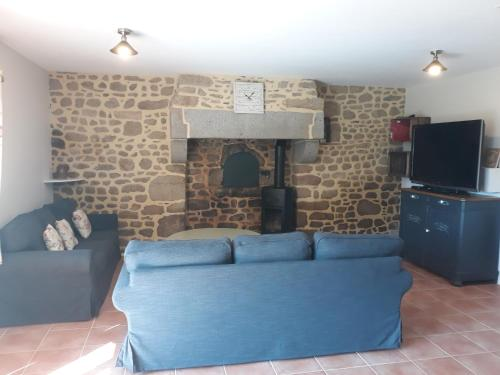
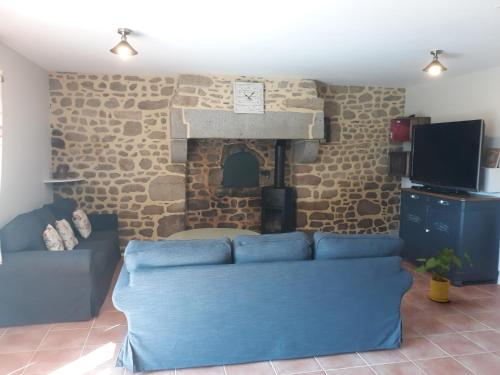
+ house plant (440, 274)
